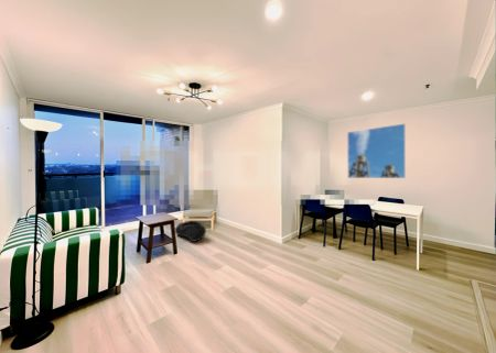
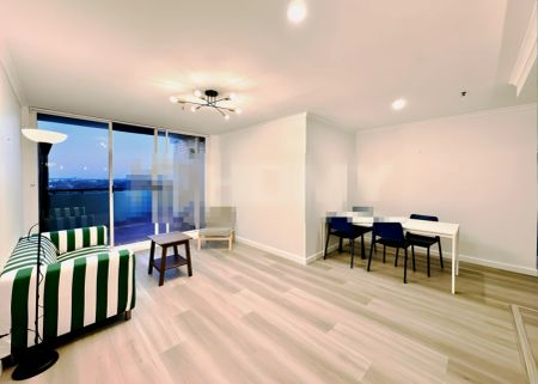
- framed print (374, 153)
- bag (190, 230)
